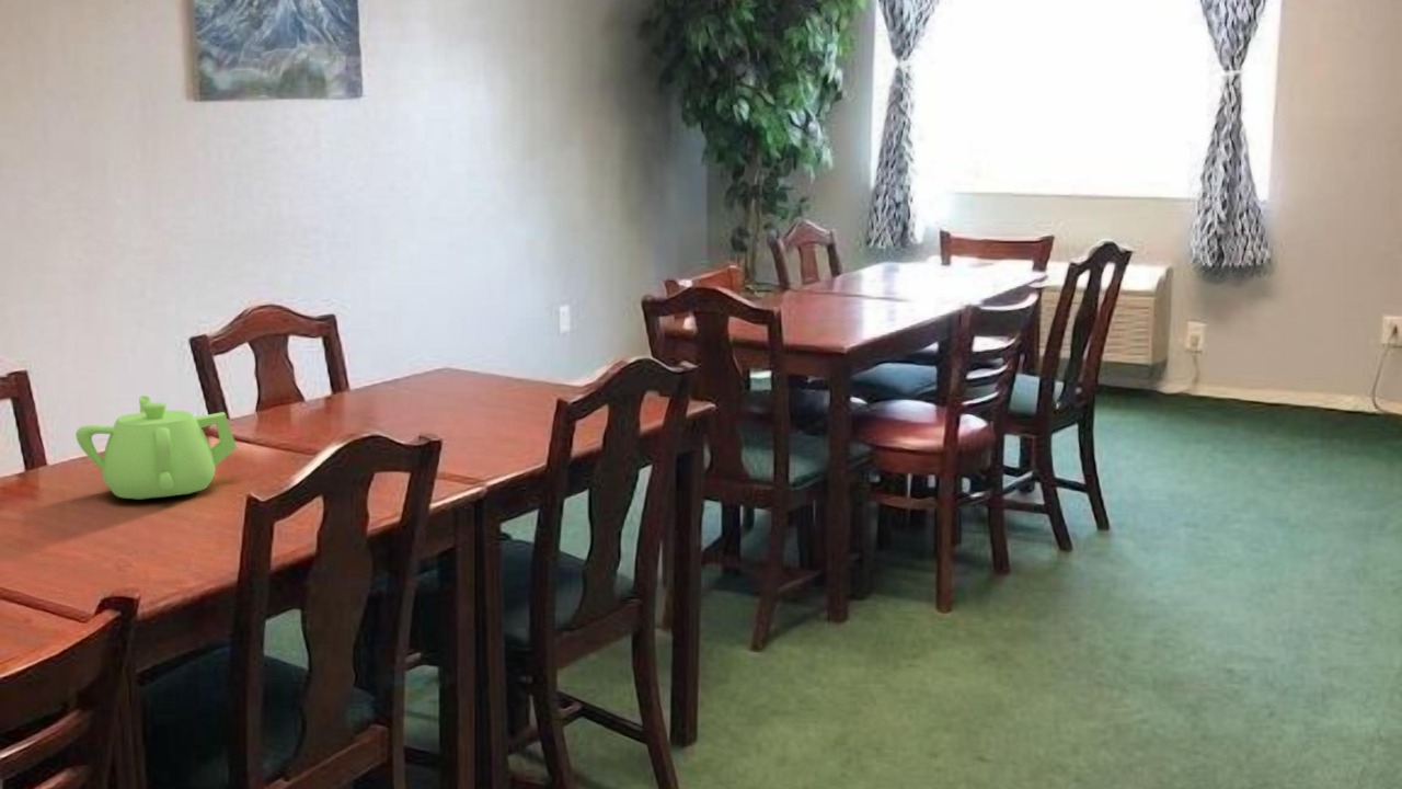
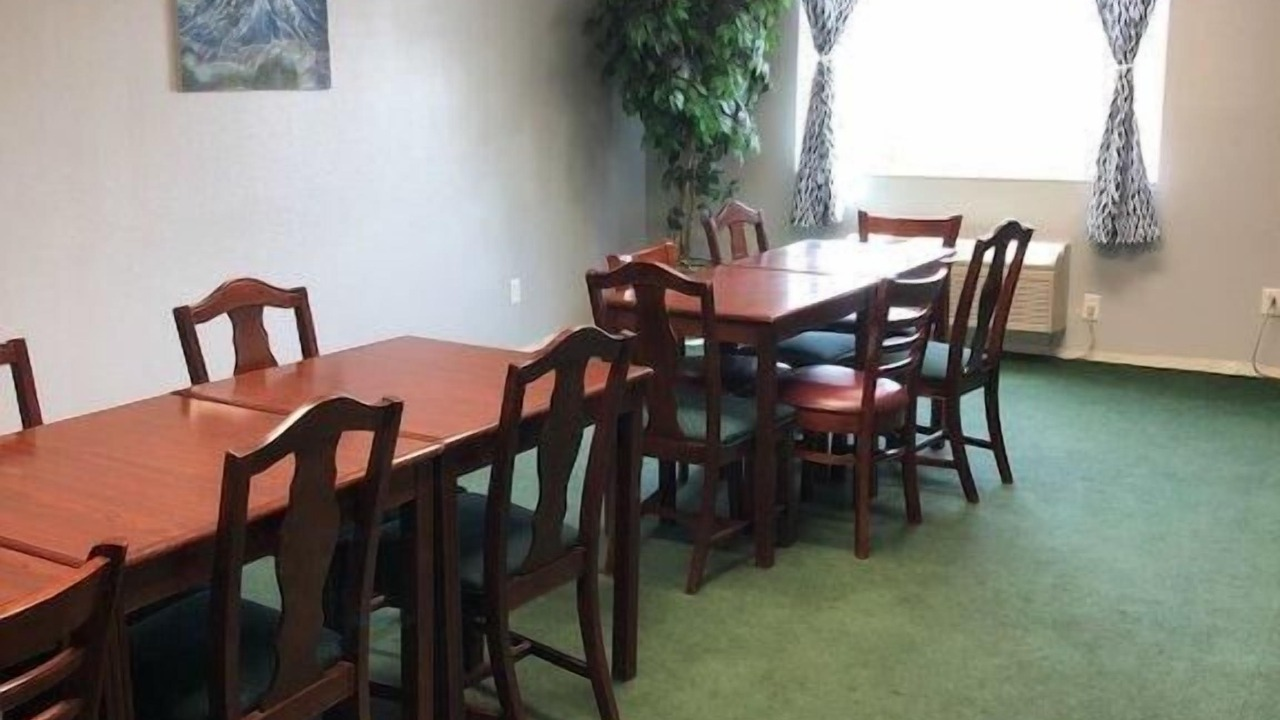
- teapot (157, 445)
